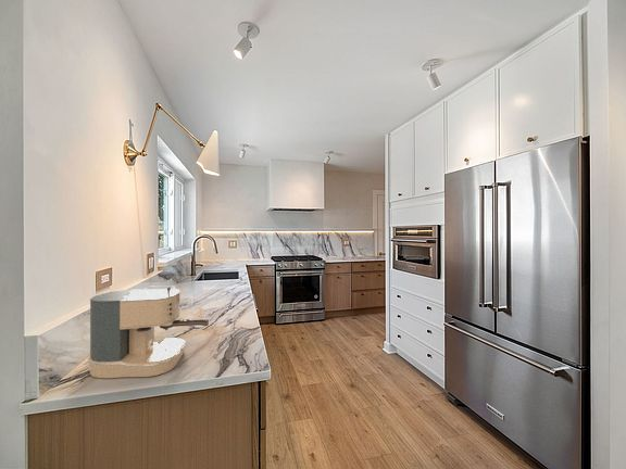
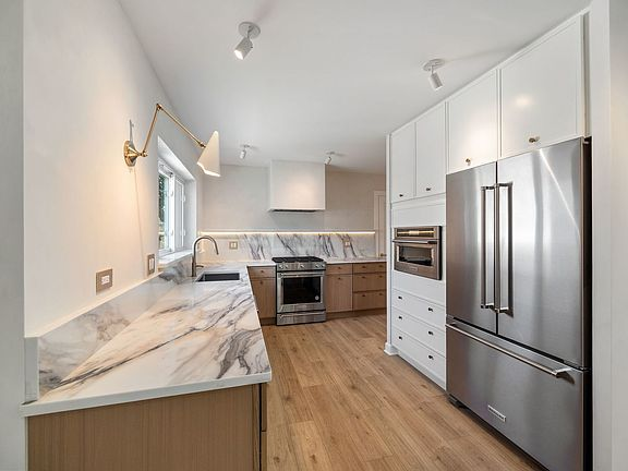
- coffee maker (152, 325)
